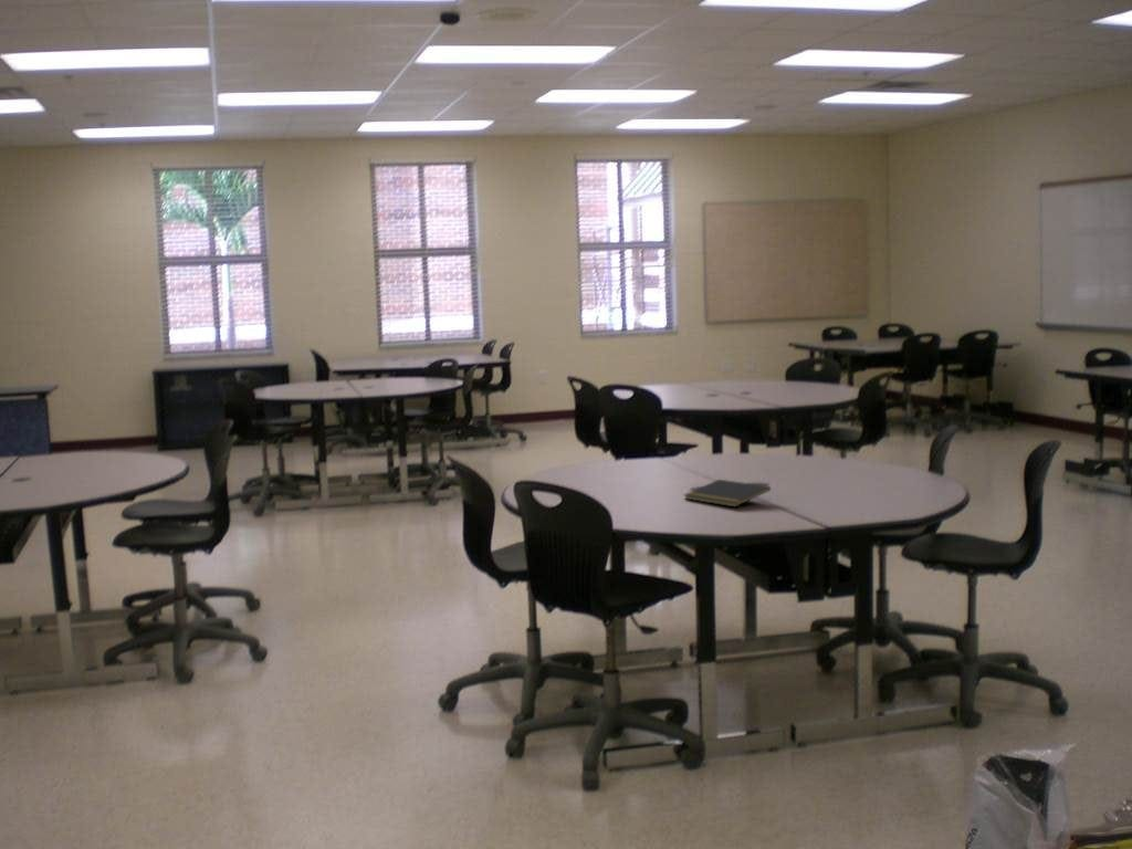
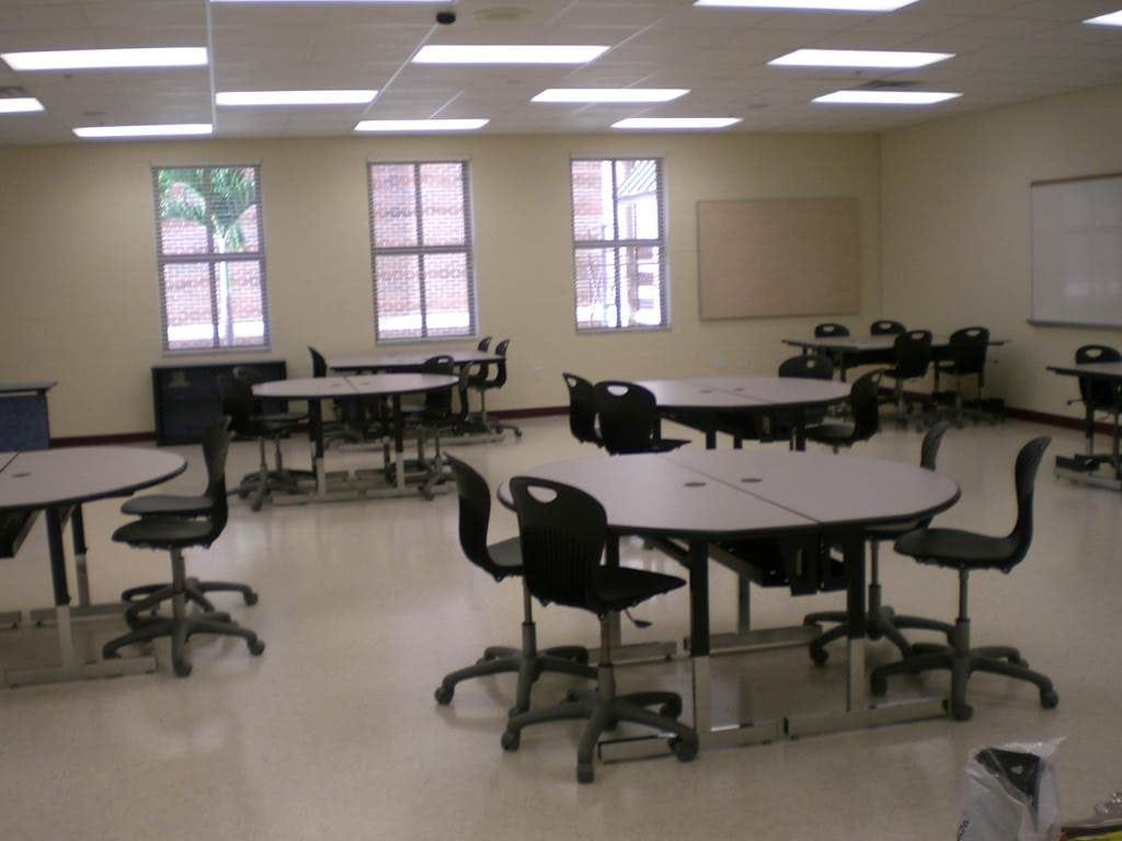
- notepad (726, 492)
